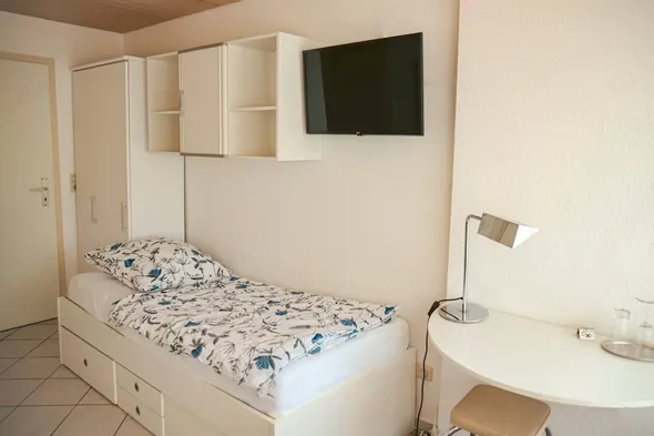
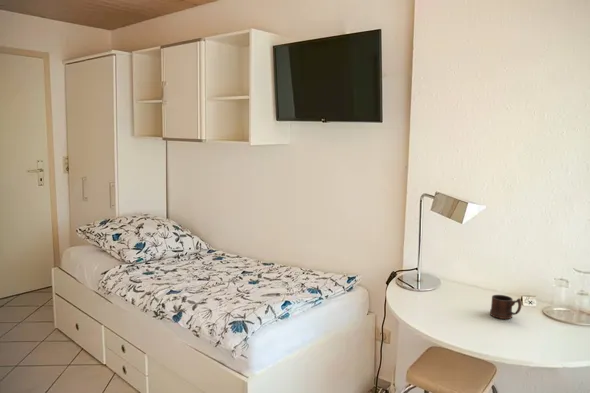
+ mug (506, 305)
